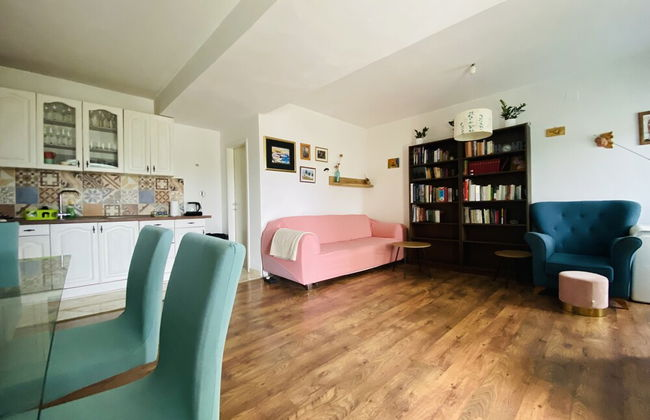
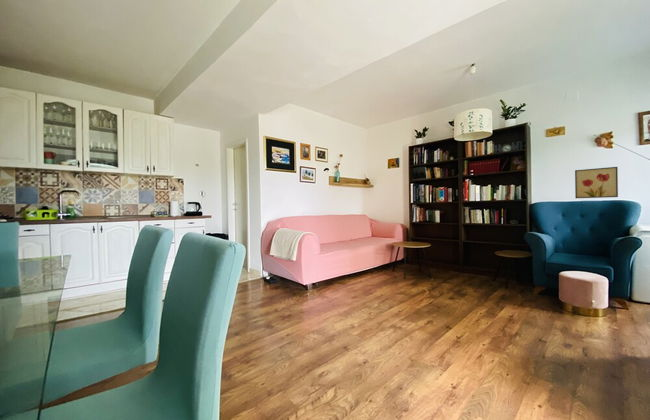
+ wall art (595, 183)
